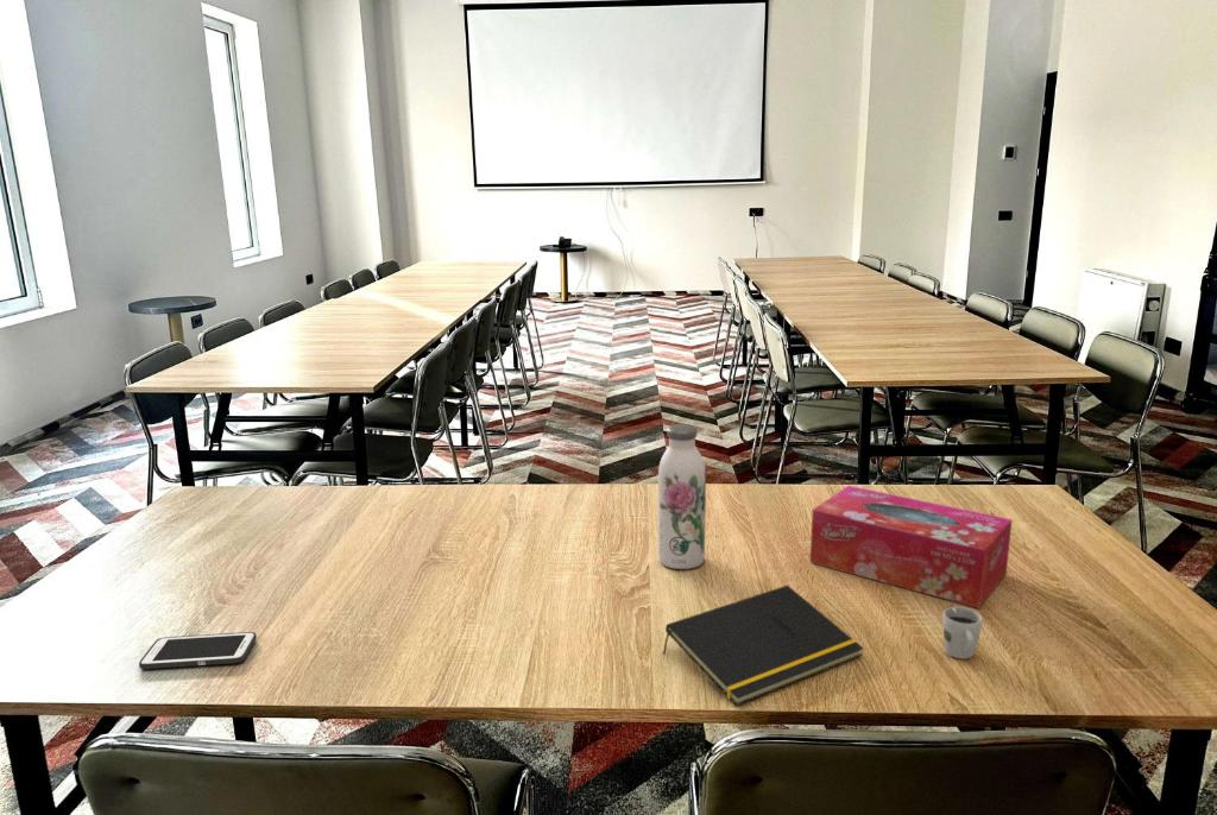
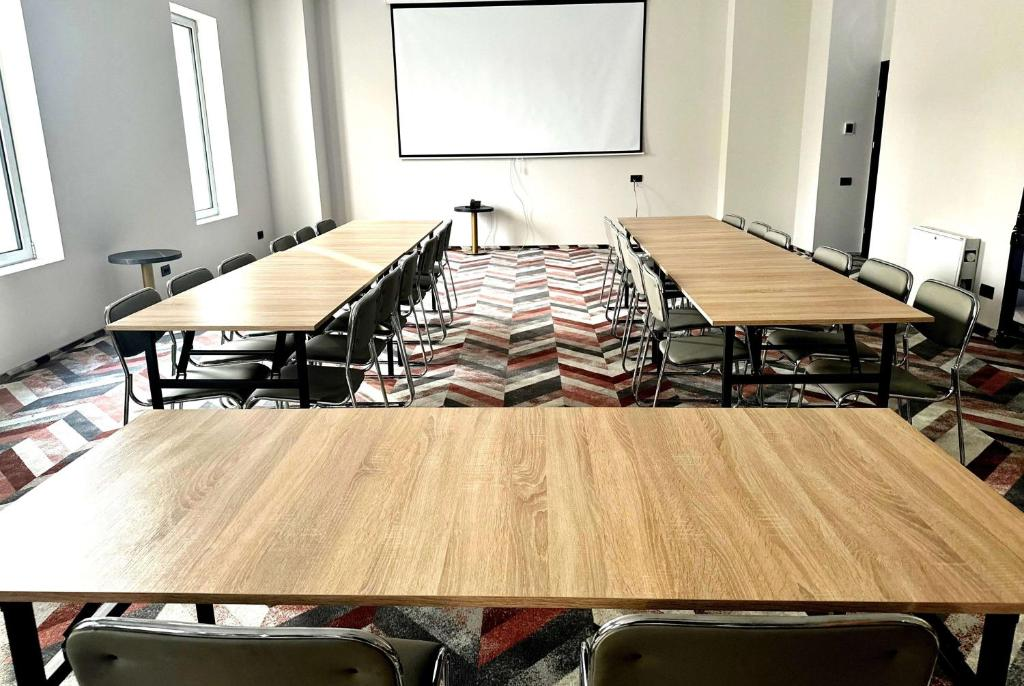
- notepad (763, 639)
- water bottle (681, 494)
- cup (964, 623)
- tissue box (908, 541)
- cell phone (198, 650)
